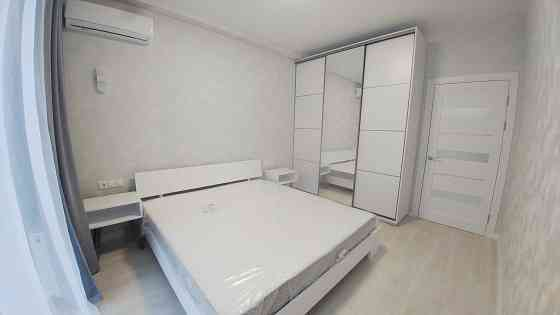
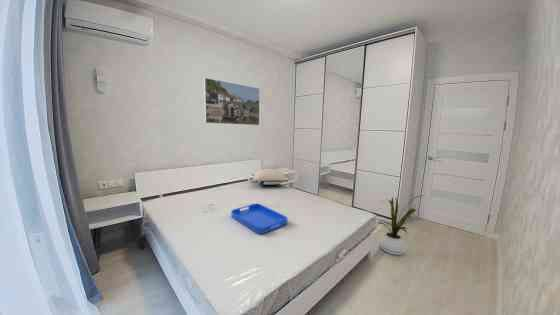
+ serving tray (258, 216)
+ pillow (268, 176)
+ house plant (397, 222)
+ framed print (234, 104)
